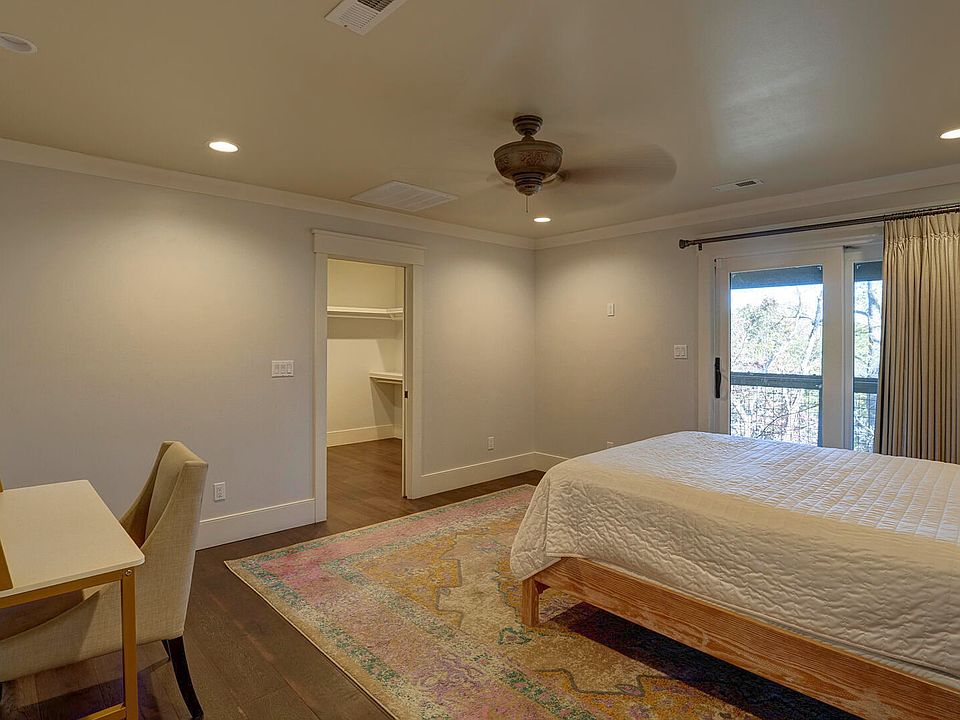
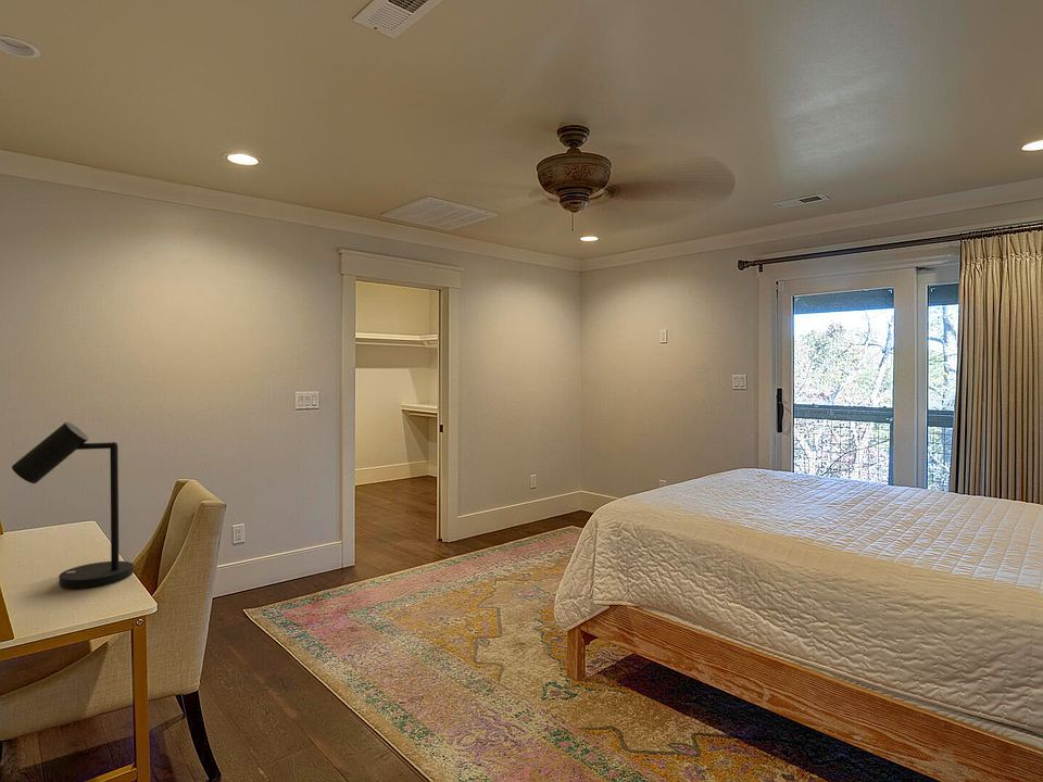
+ desk lamp (111, 501)
